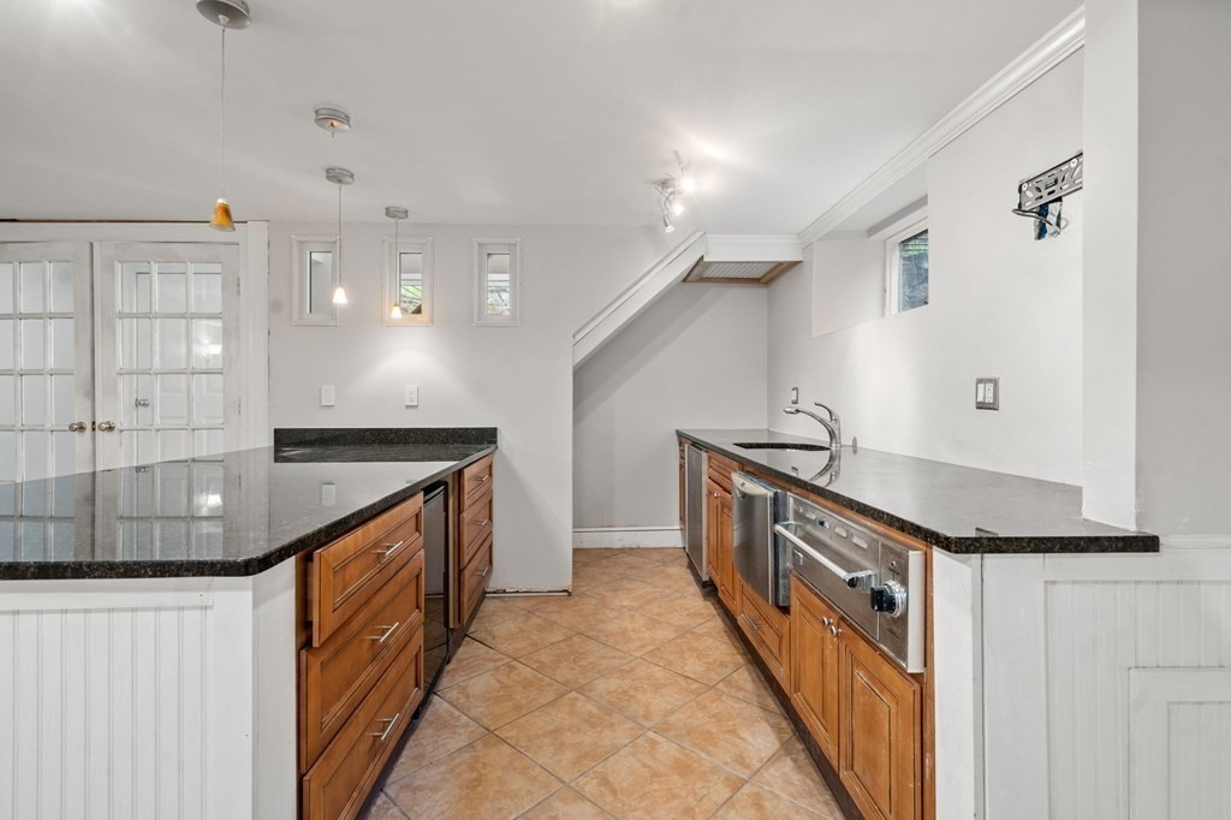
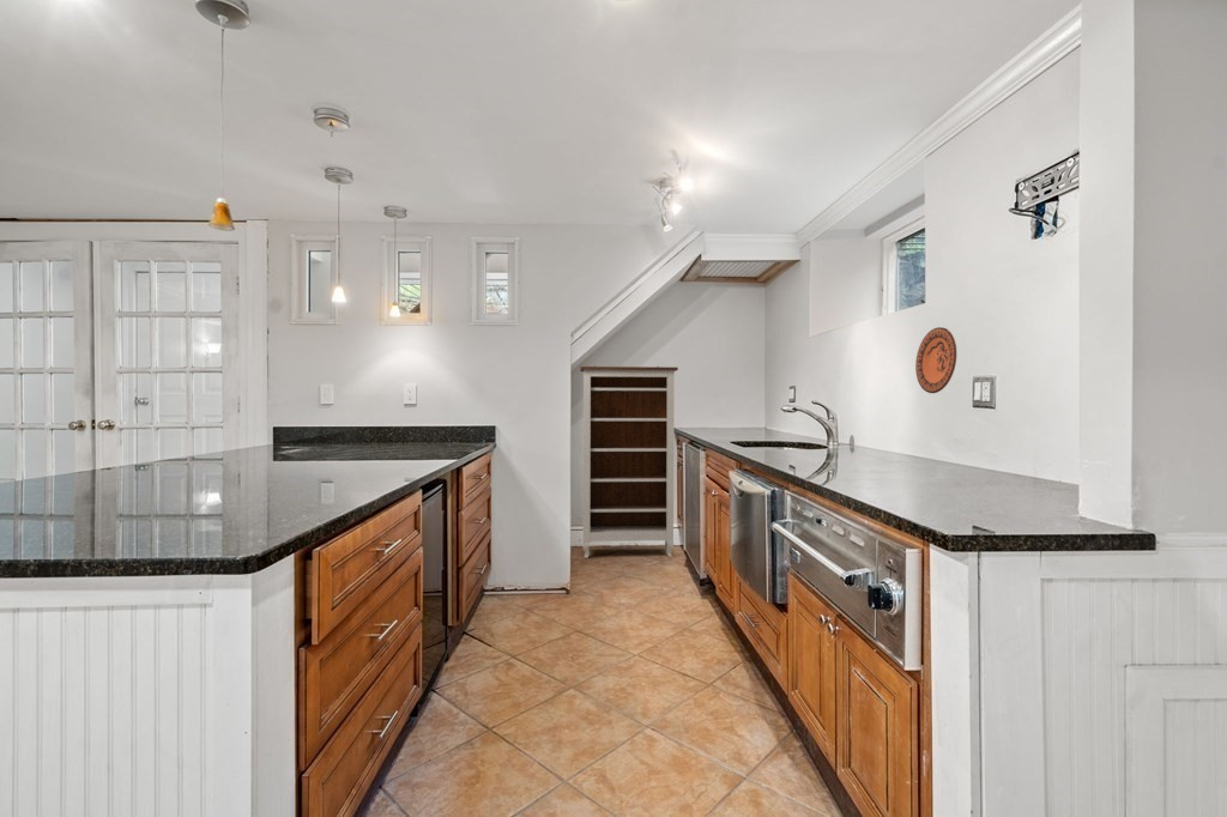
+ bookshelf (627, 459)
+ decorative plate (936, 359)
